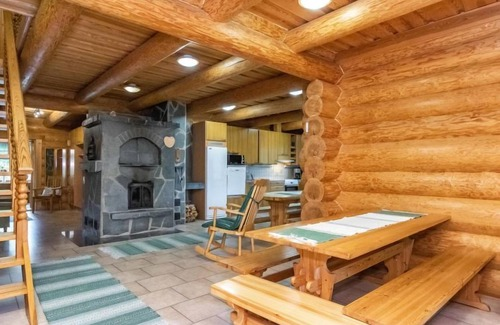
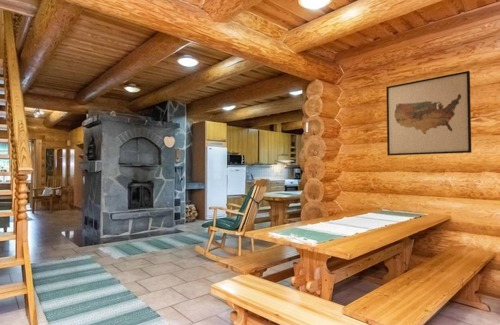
+ wall art (425, 116)
